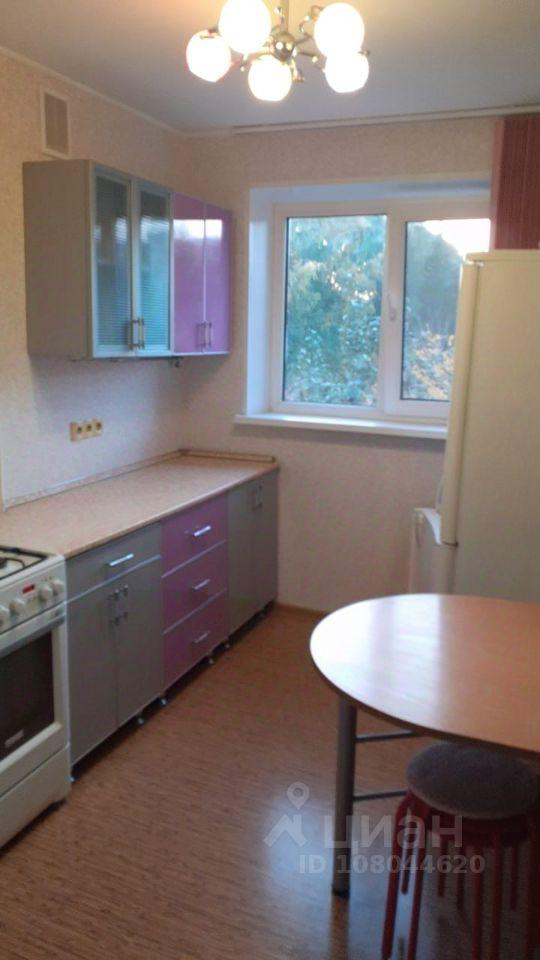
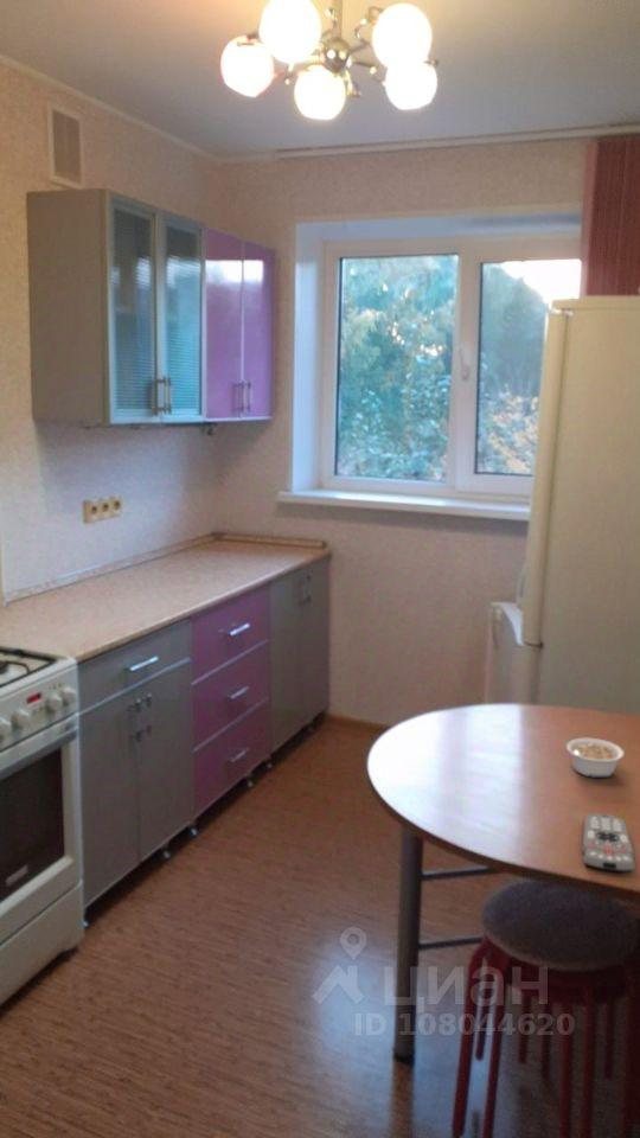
+ remote control (606, 840)
+ legume (594, 757)
